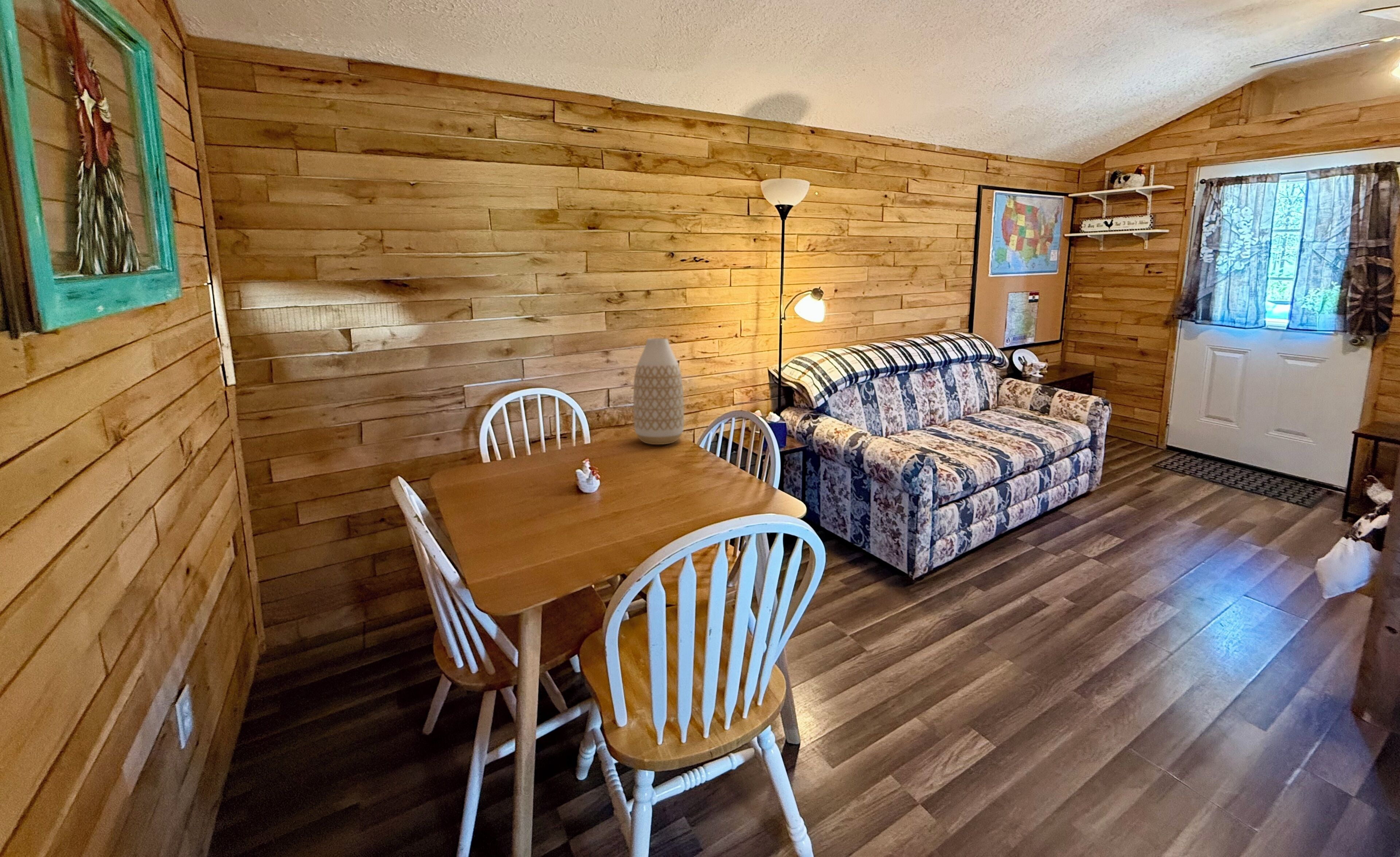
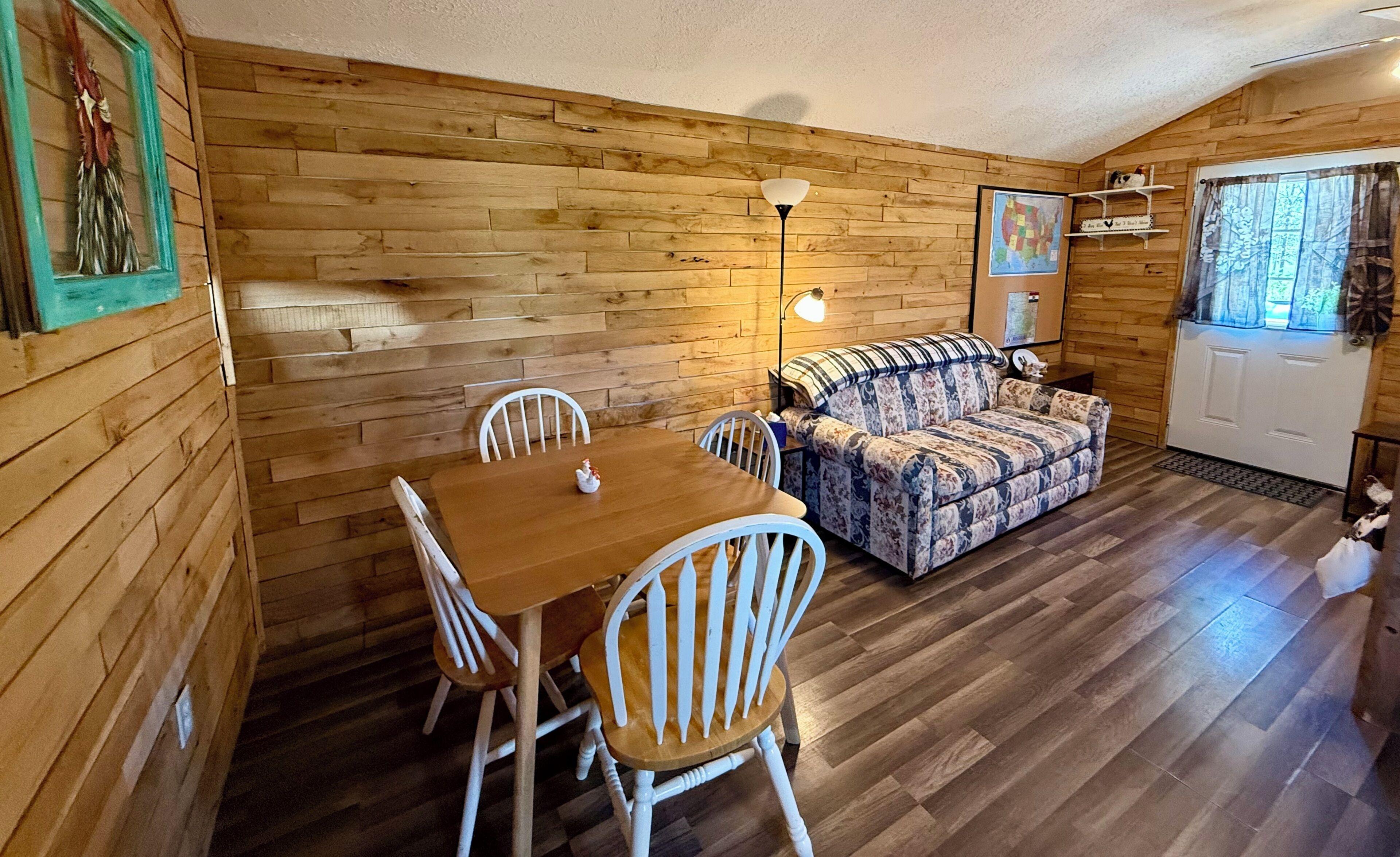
- vase (658, 391)
